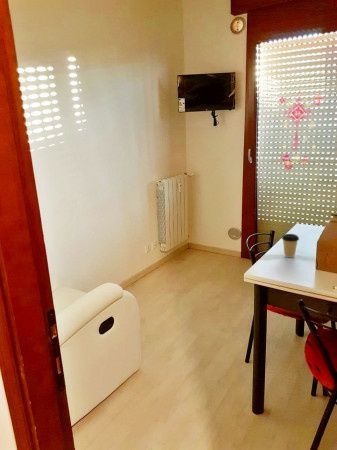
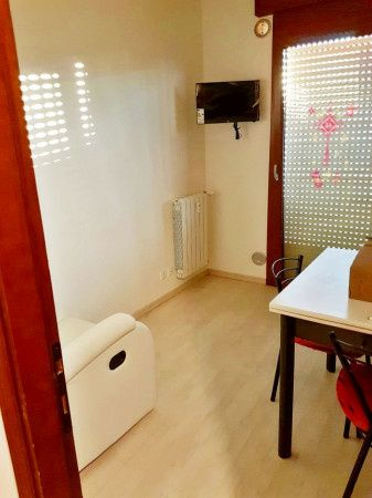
- coffee cup (290, 245)
